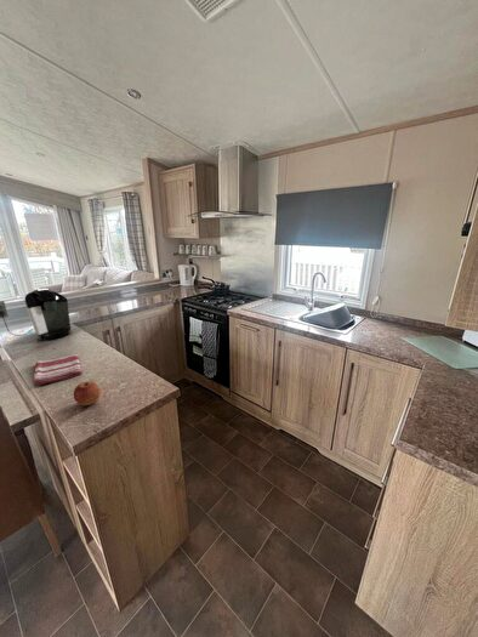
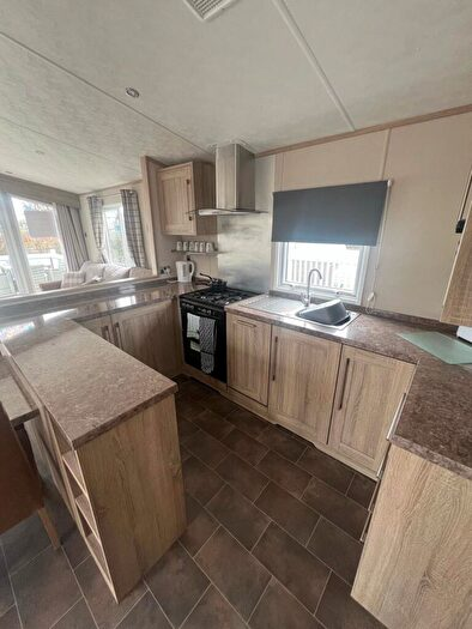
- apple (86, 393)
- dish towel (57, 366)
- coffee maker (36, 314)
